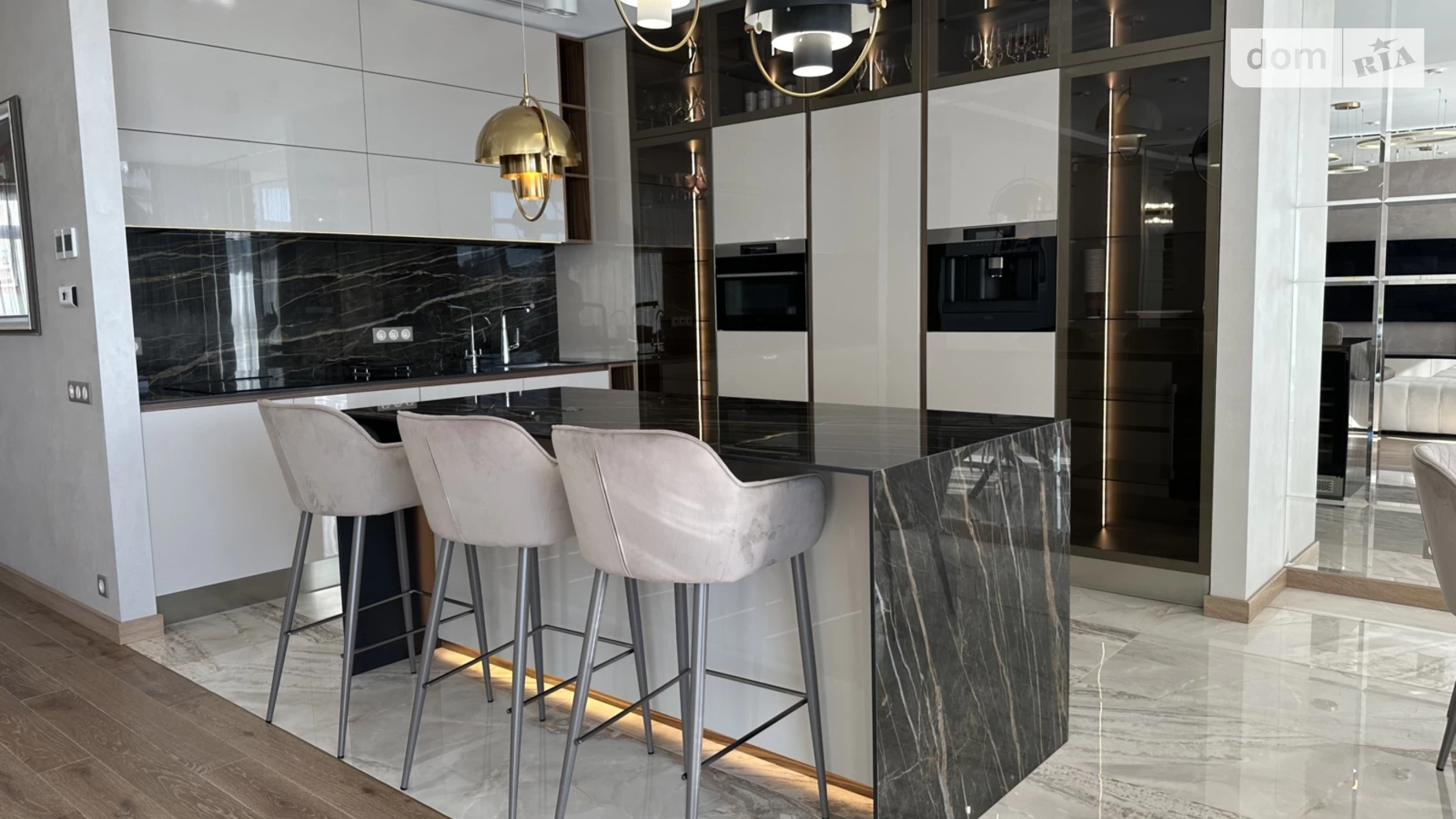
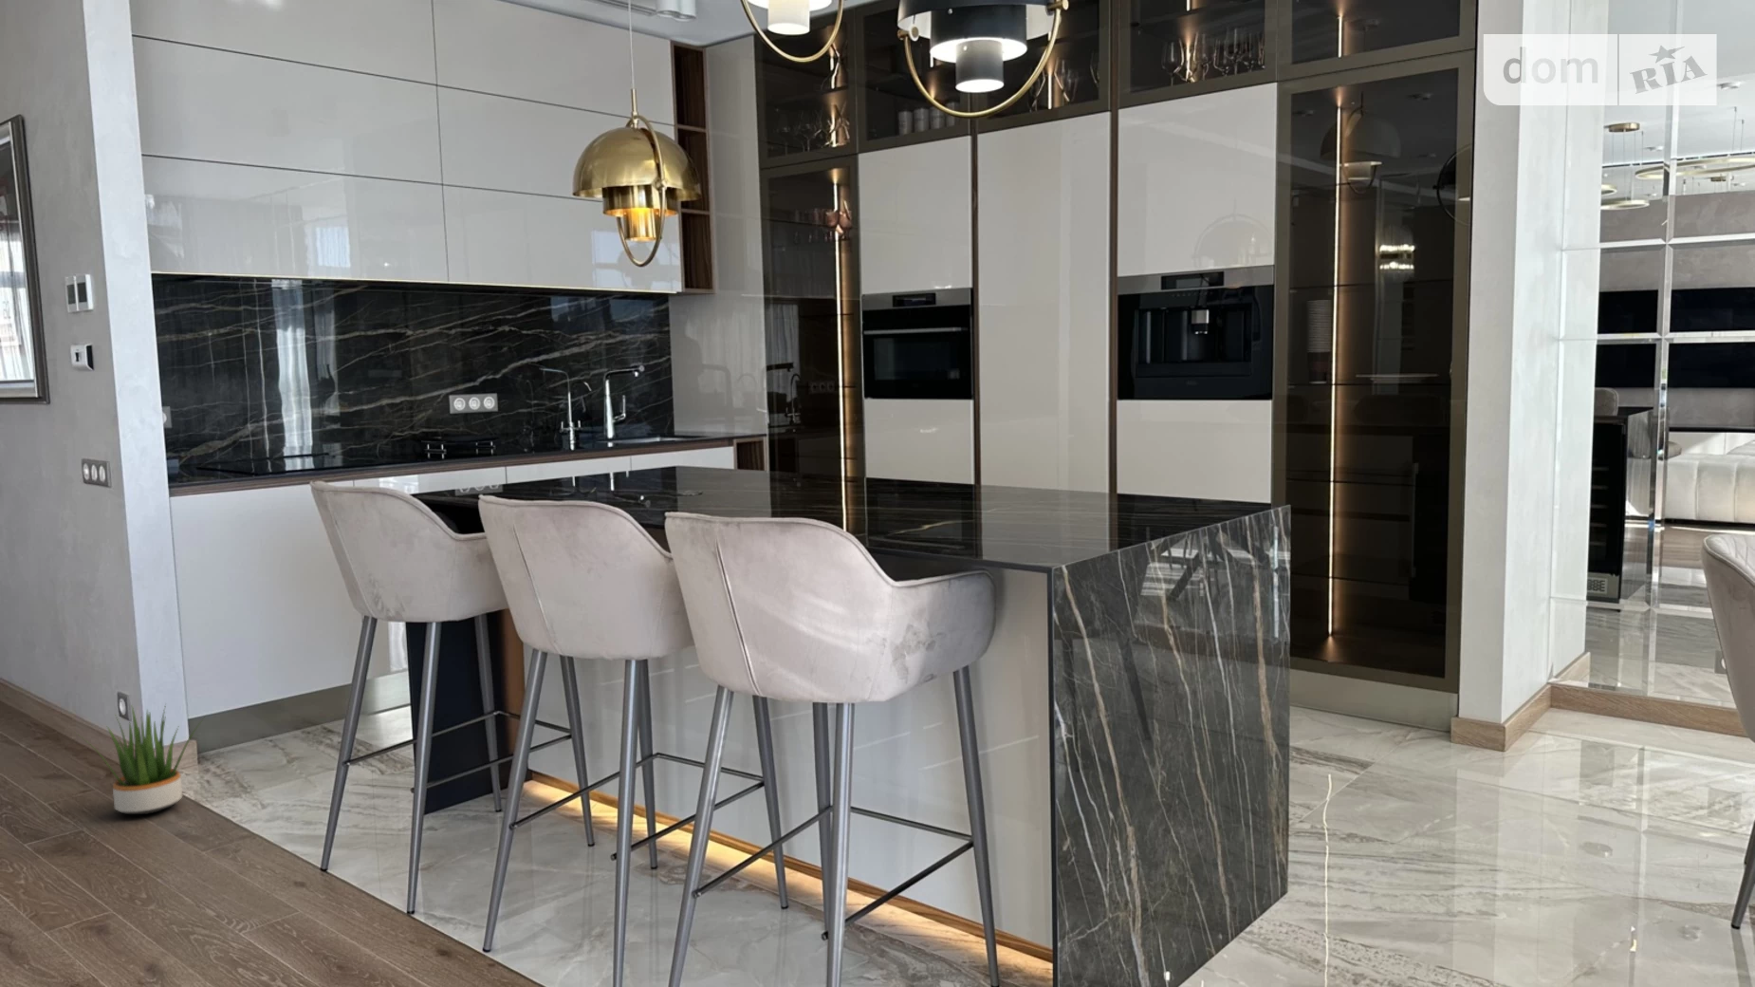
+ potted plant (145, 758)
